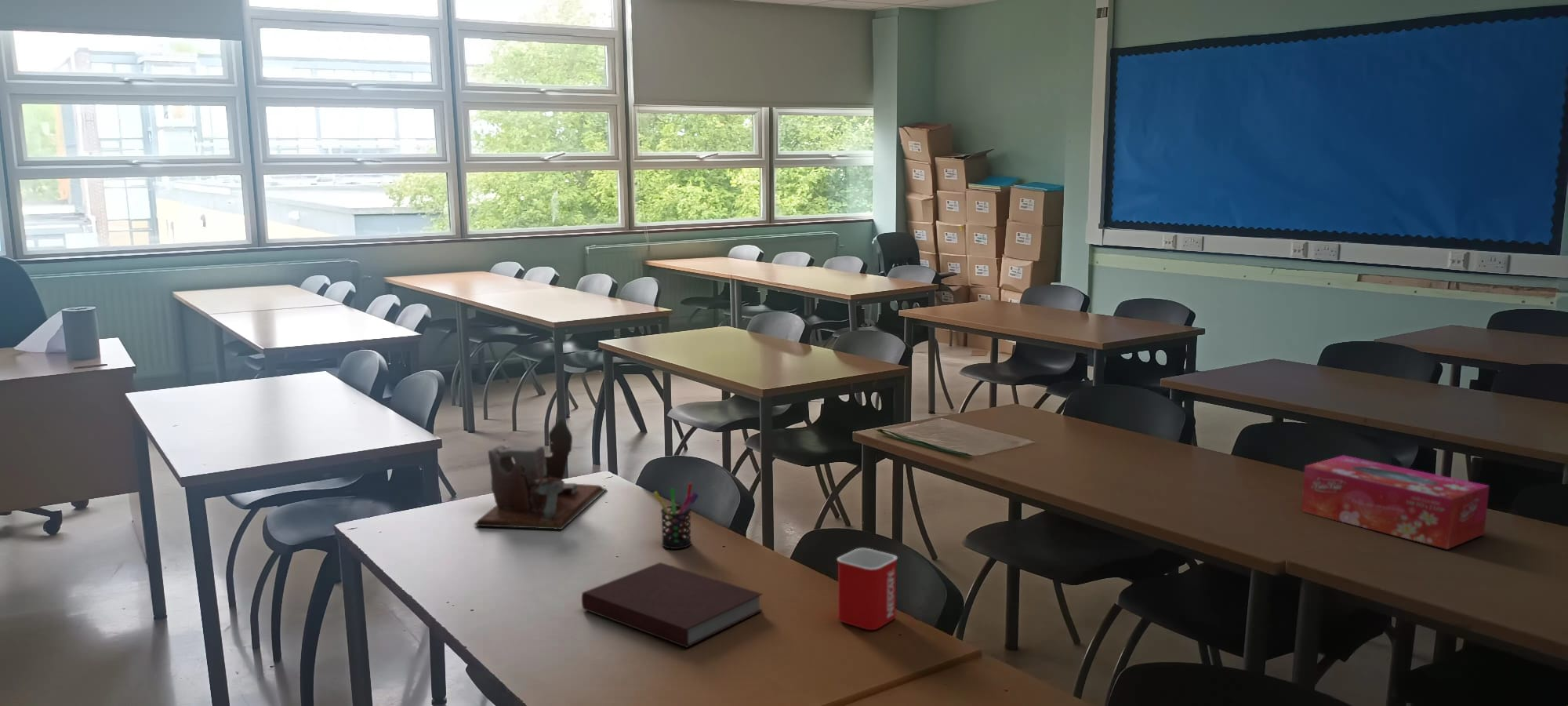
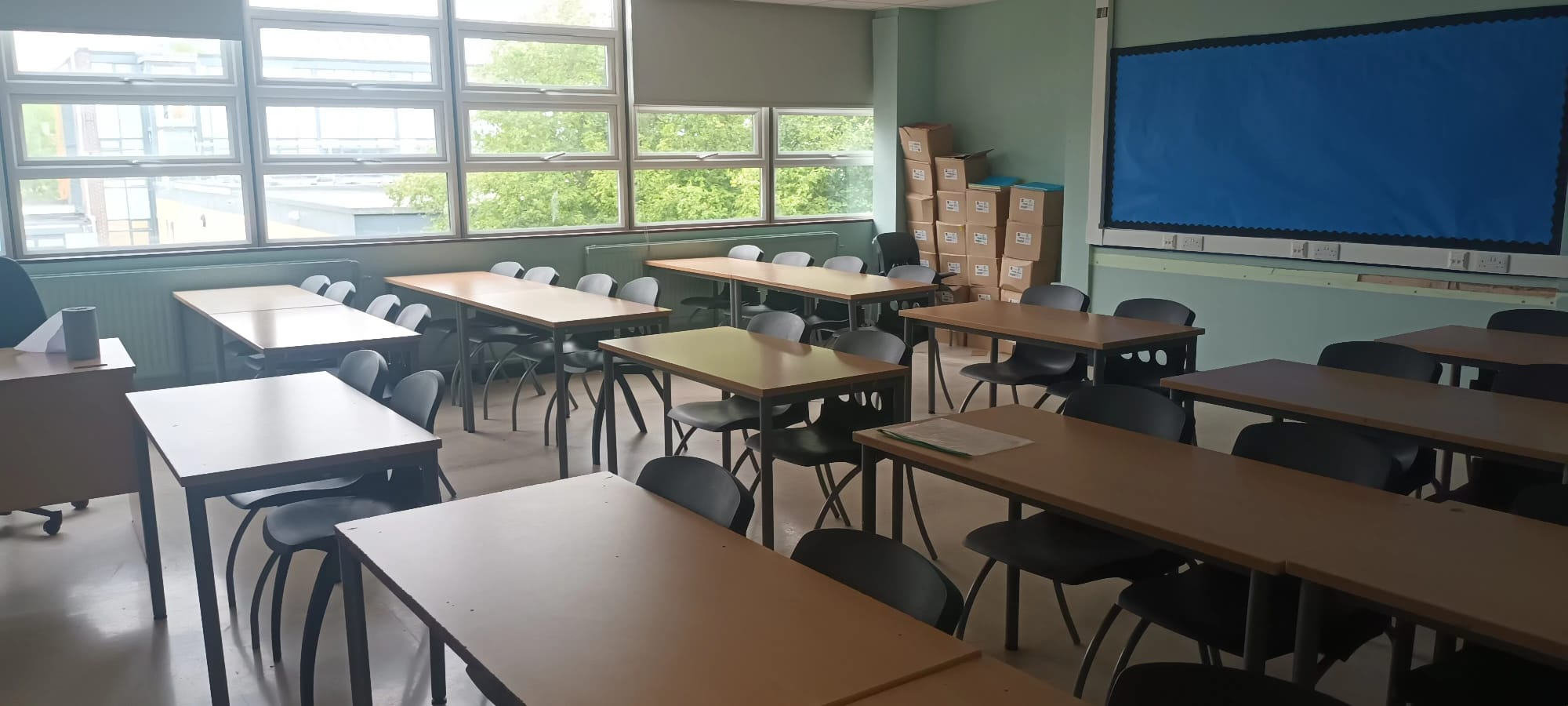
- notebook (672, 602)
- desk organizer (543, 464)
- mug (873, 585)
- pen holder (677, 513)
- tissue box (1392, 499)
